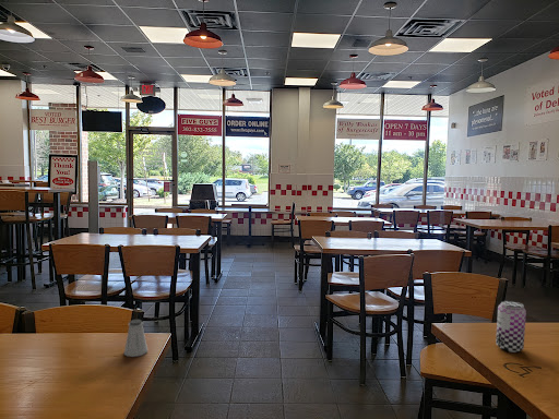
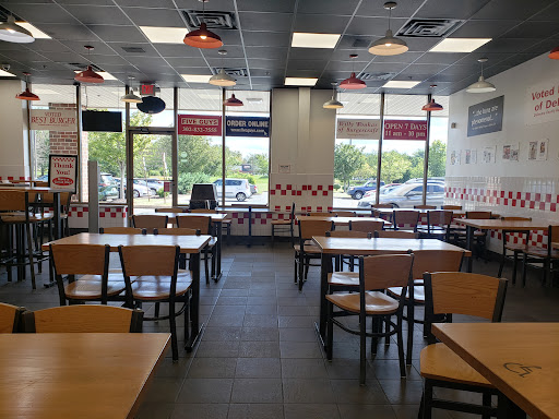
- saltshaker (135, 336)
- beer can (510, 325)
